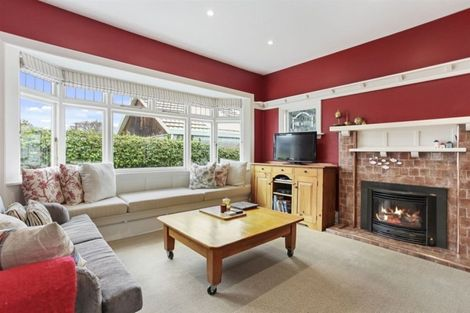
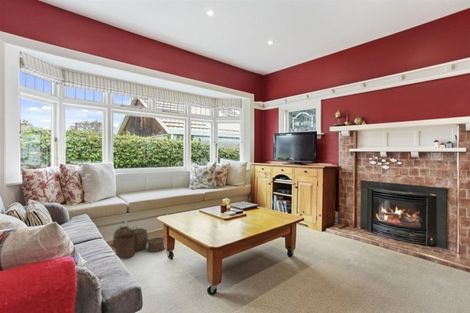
+ woven basket (134, 237)
